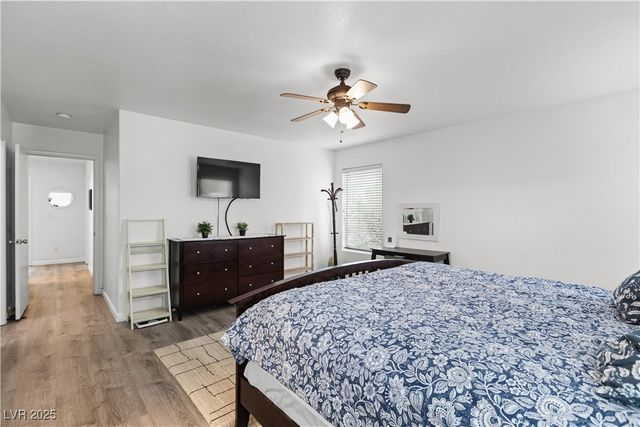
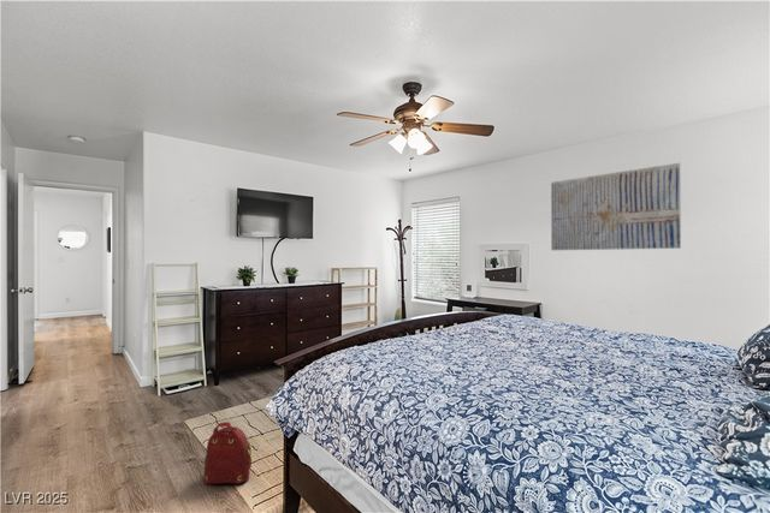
+ backpack (229, 447)
+ wall art (608, 211)
